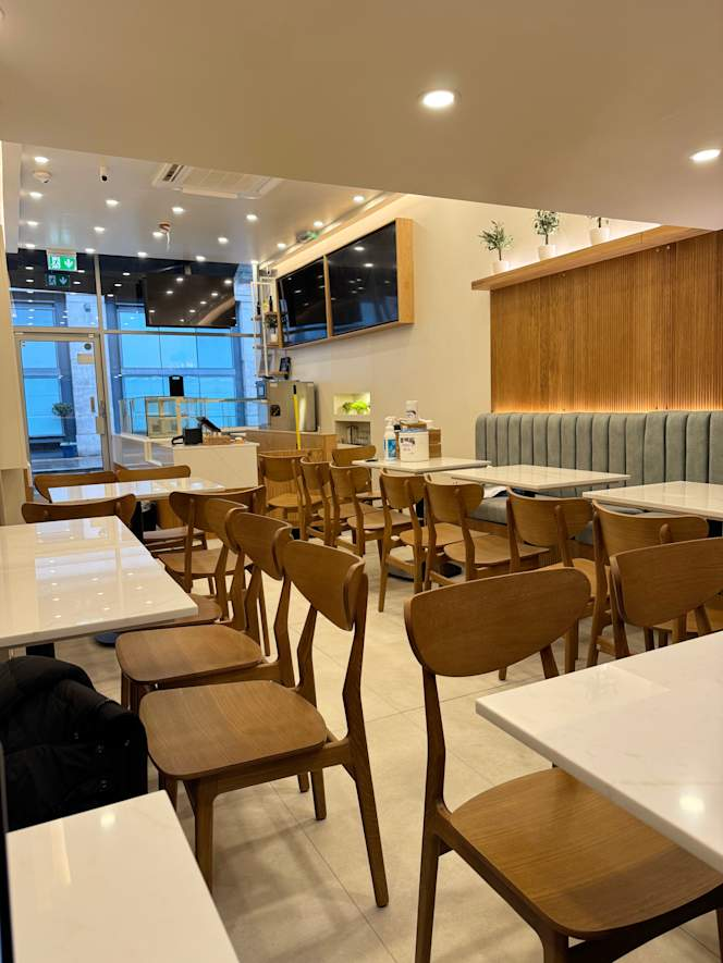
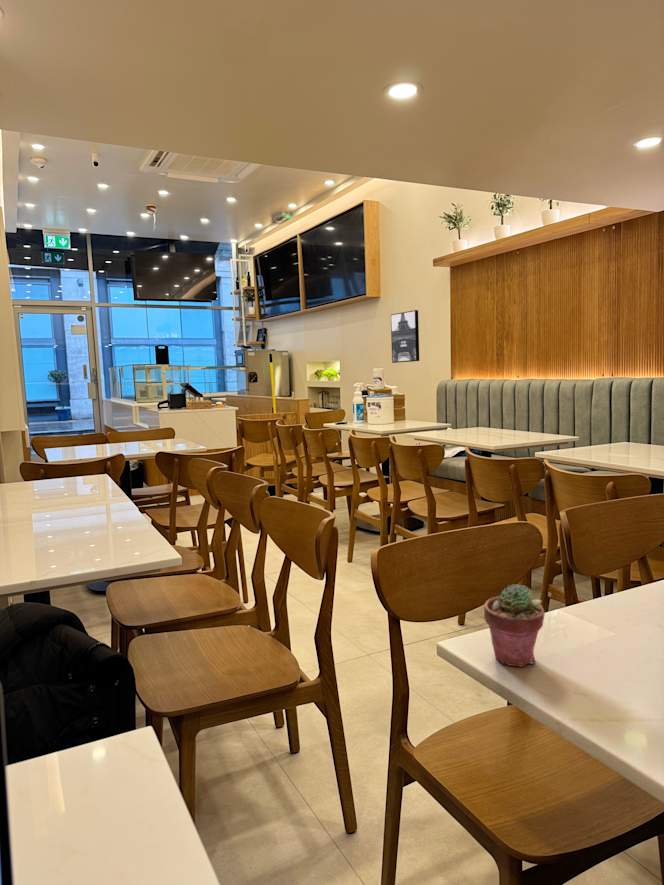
+ potted succulent (514, 621)
+ wall art (404, 337)
